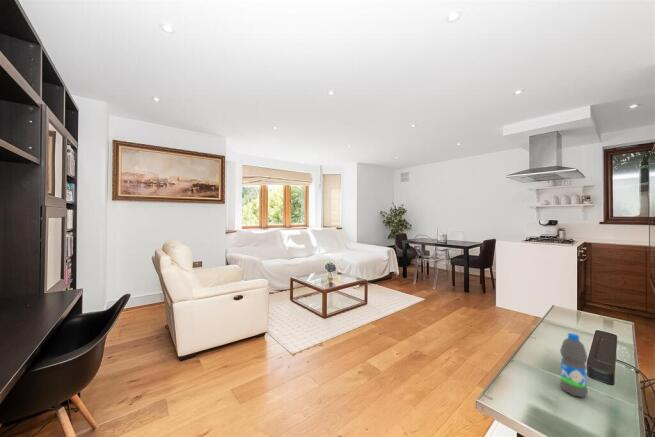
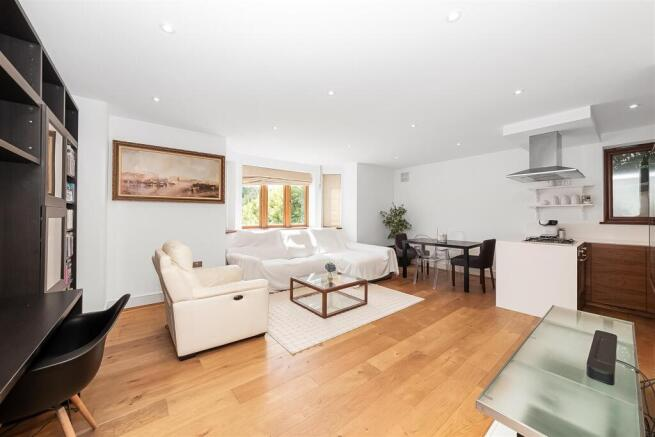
- water bottle (573, 363)
